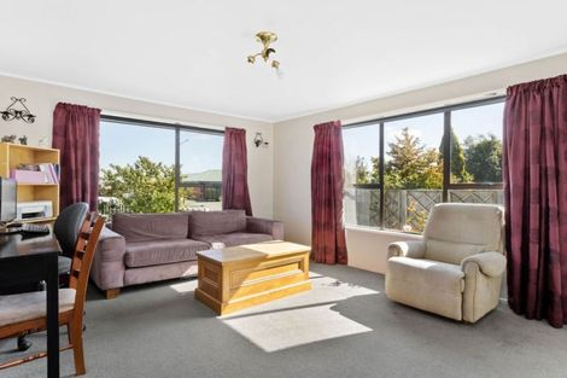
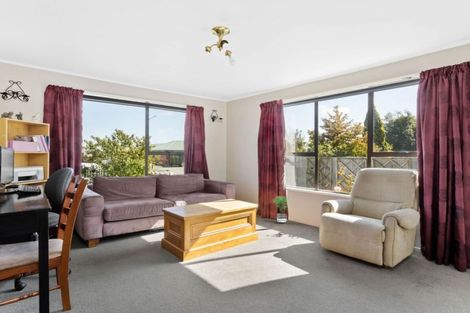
+ potted plant (280, 209)
